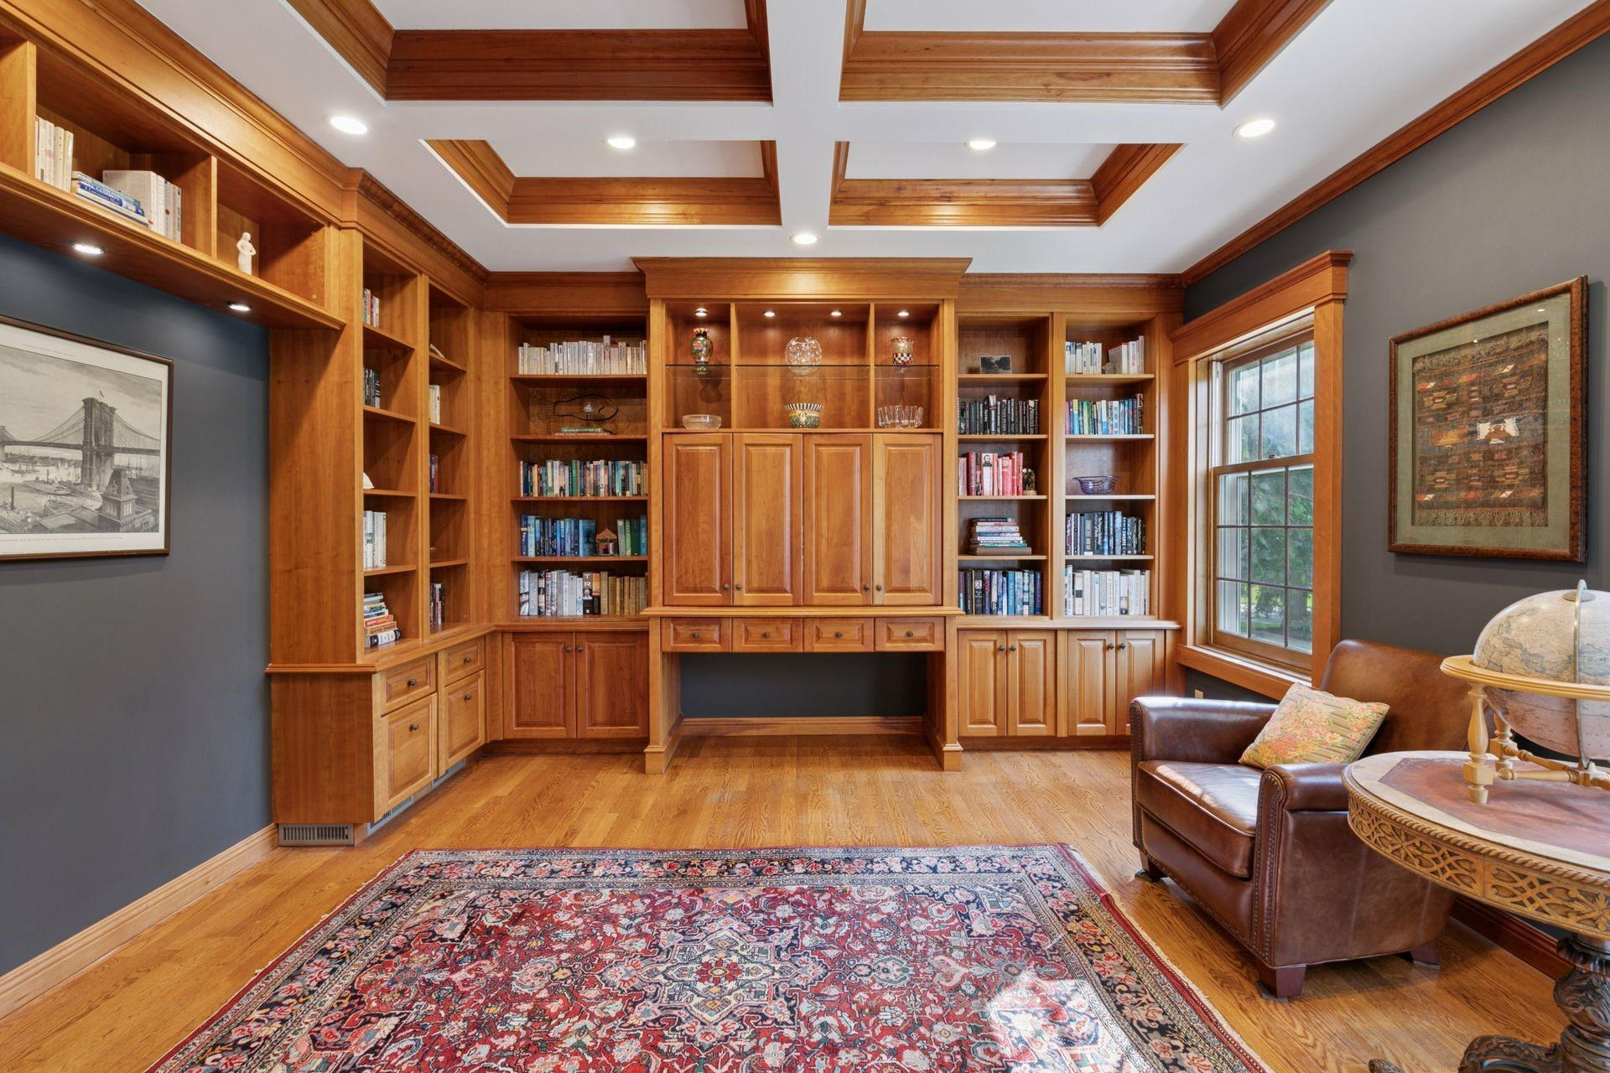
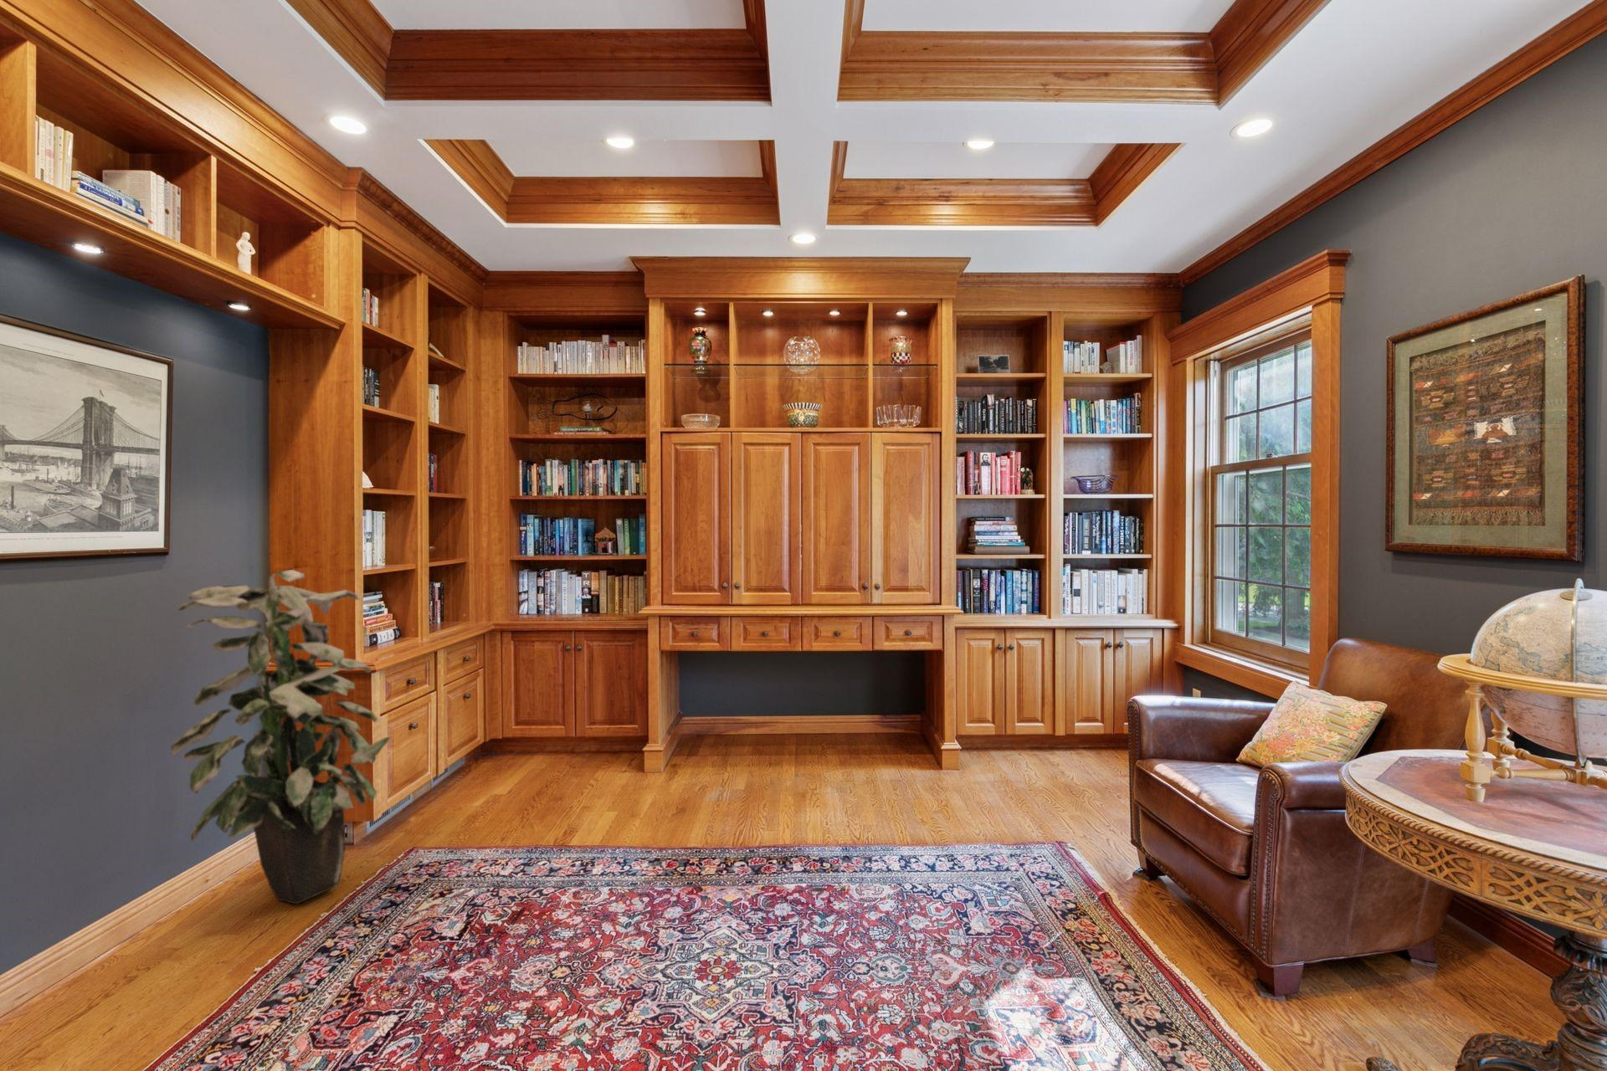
+ indoor plant (285, 733)
